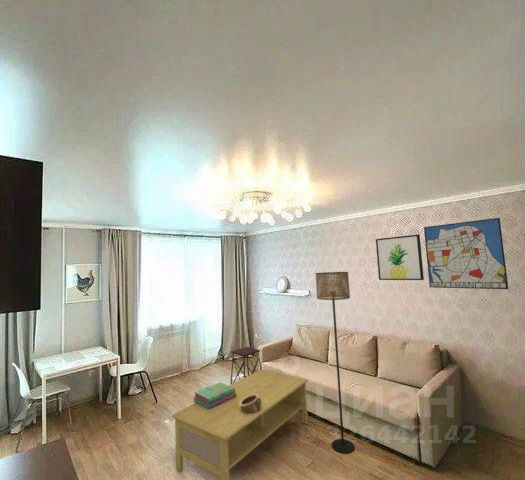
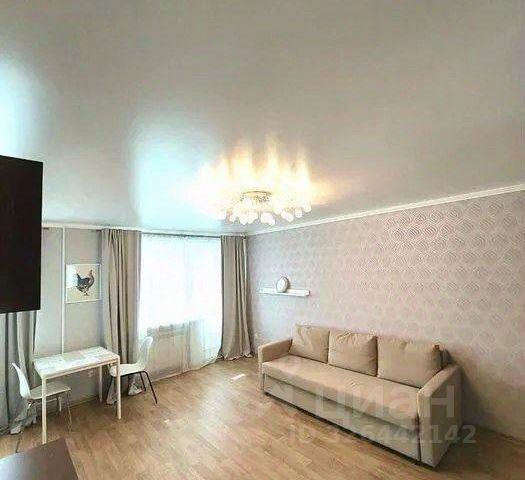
- coffee table (248, 419)
- floor lamp (337, 357)
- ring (250, 402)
- wall art (462, 255)
- wall art (398, 258)
- side table (248, 374)
- stack of books (214, 394)
